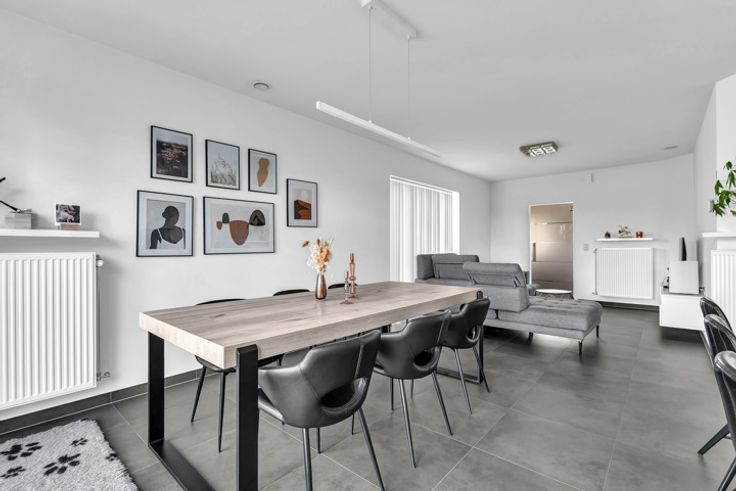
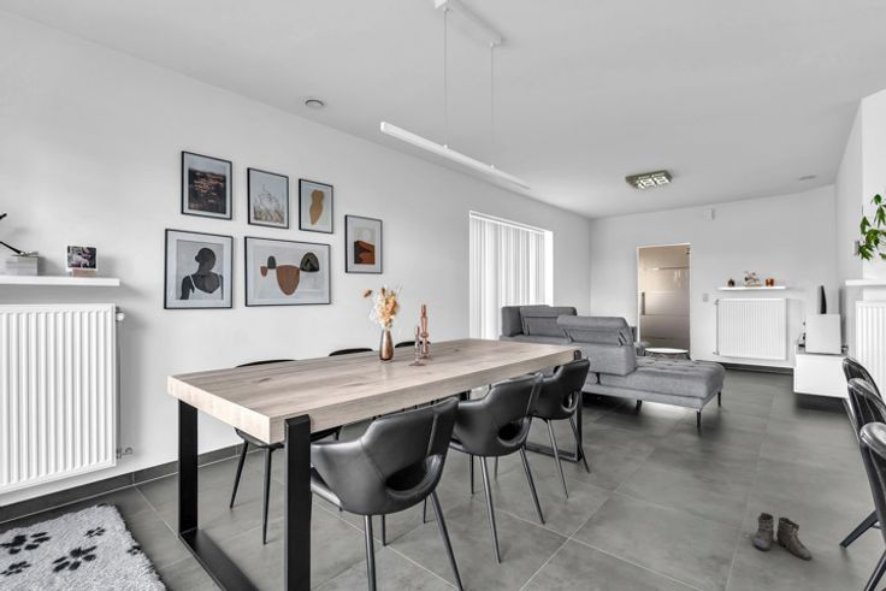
+ boots (776, 533)
